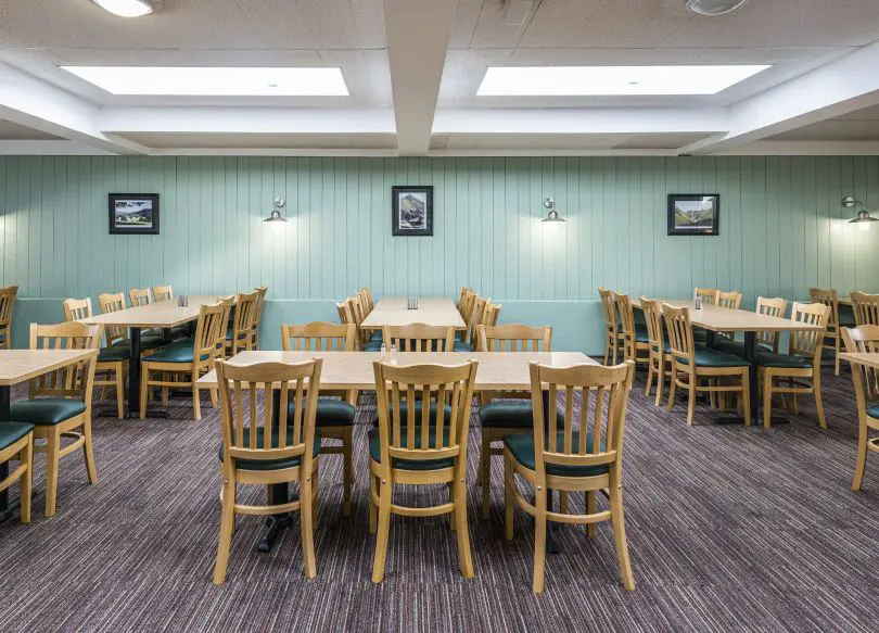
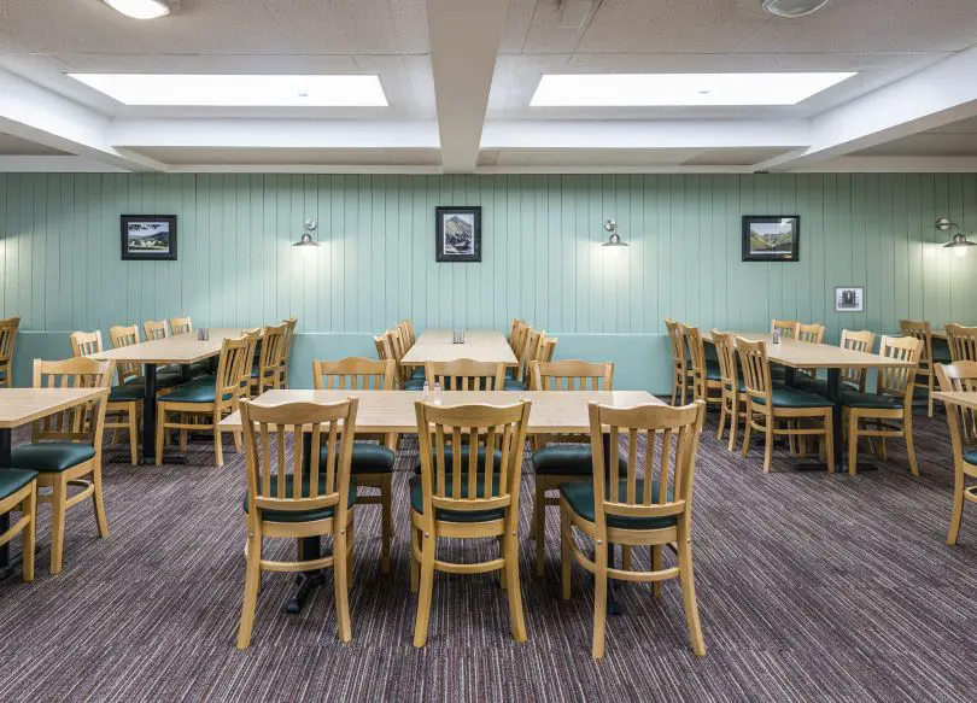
+ wall art (848, 299)
